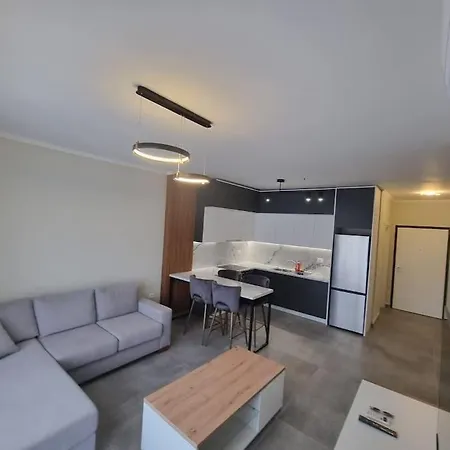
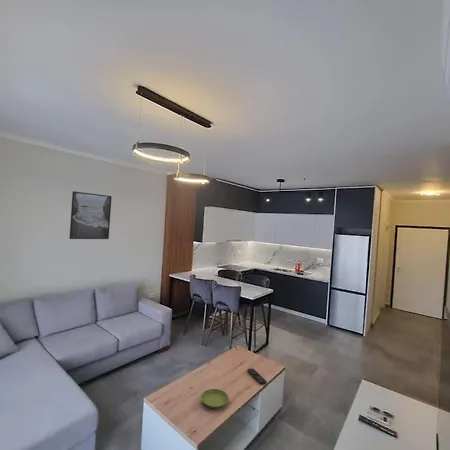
+ remote control (256, 376)
+ saucer (214, 399)
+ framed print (91, 216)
